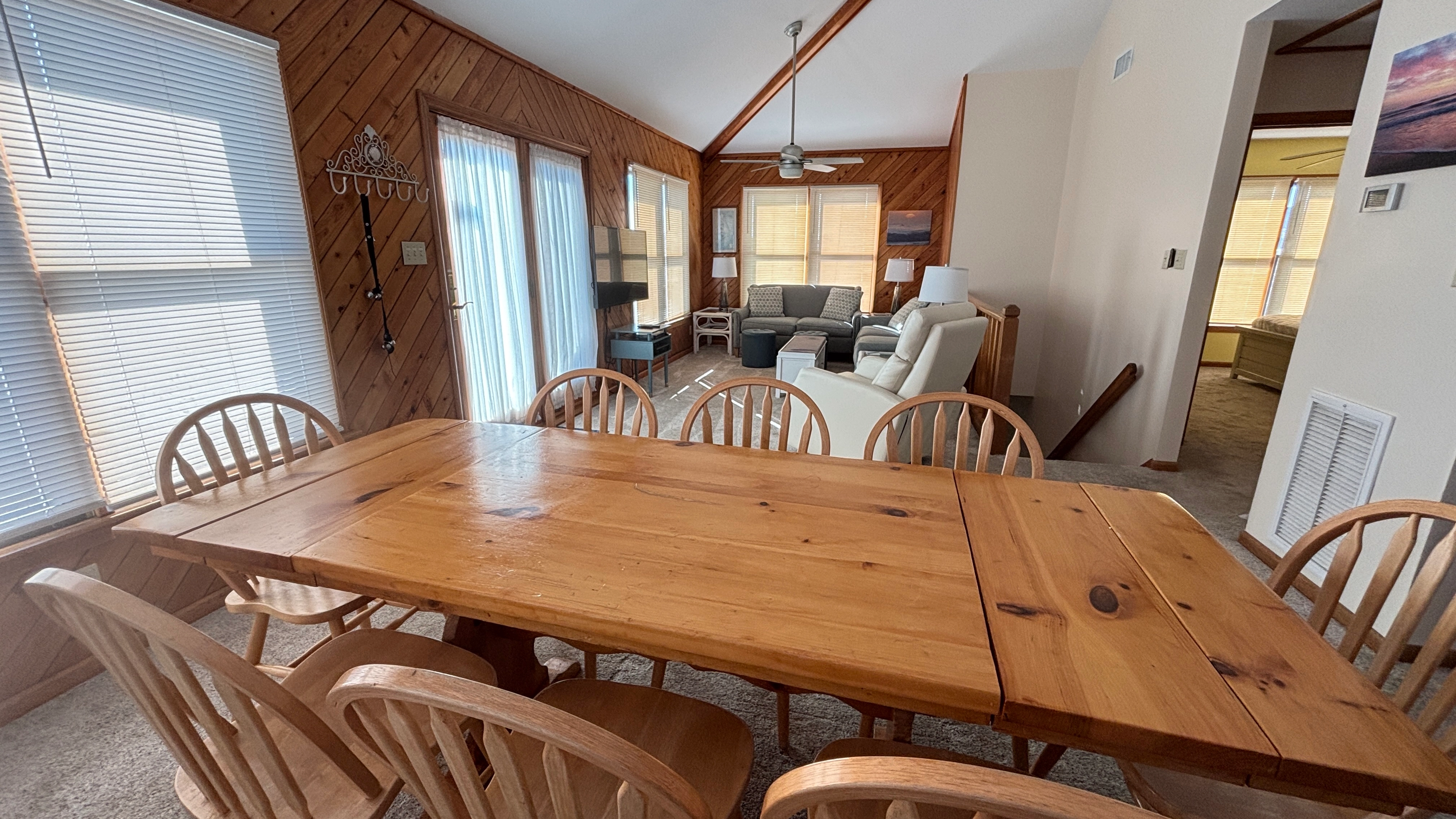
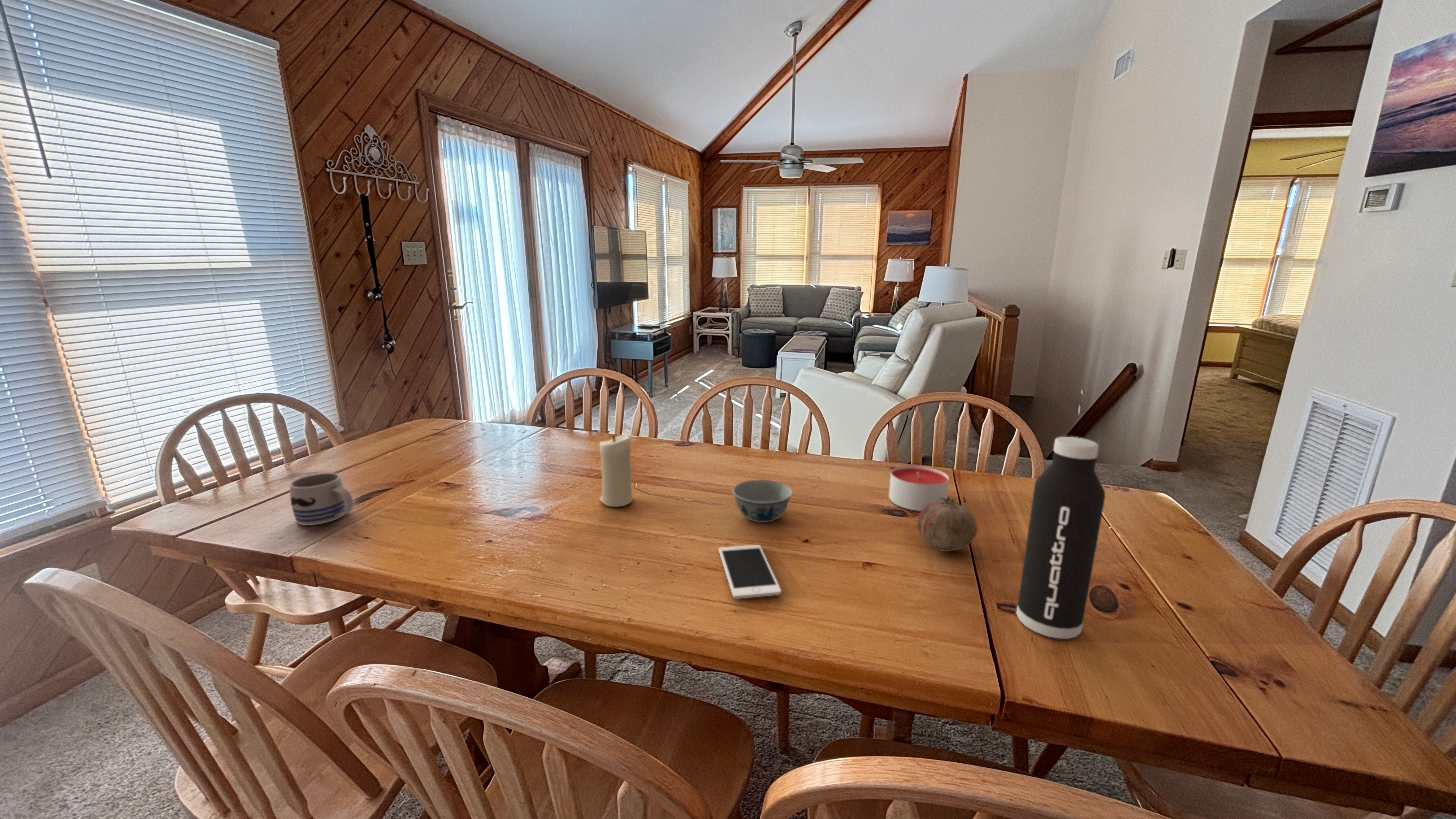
+ cell phone (748, 569)
+ fruit (947, 524)
+ mug (325, 499)
+ candle (614, 468)
+ candle (918, 486)
+ bowl (762, 503)
+ water bottle (1062, 535)
